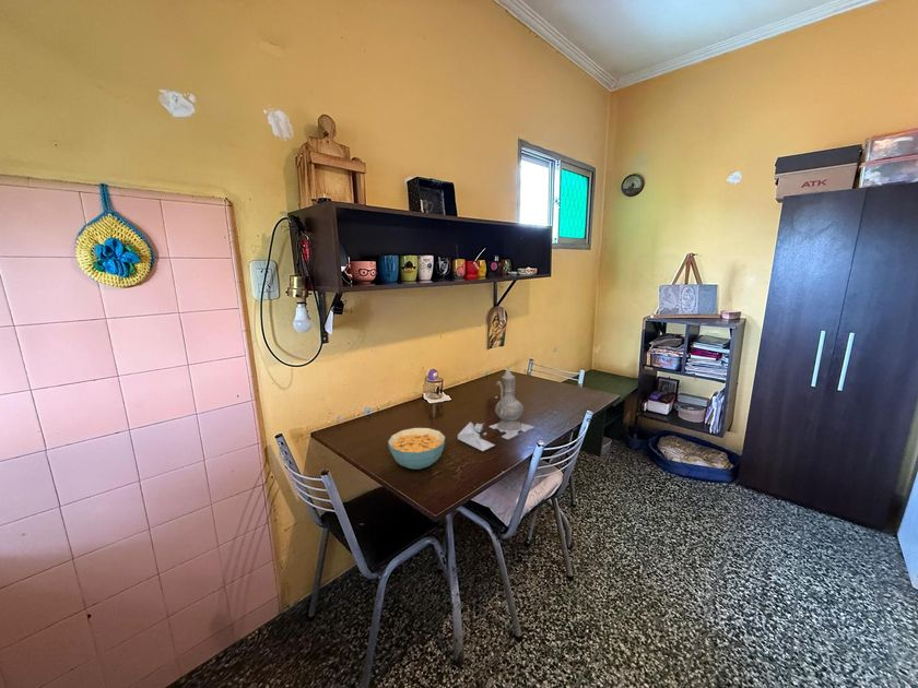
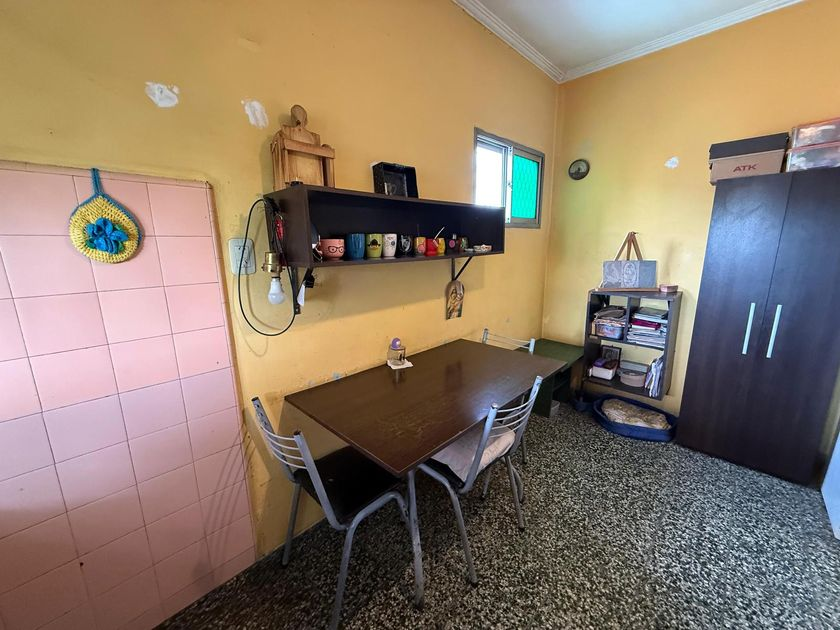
- cereal bowl (417, 452)
- teapot (498, 402)
